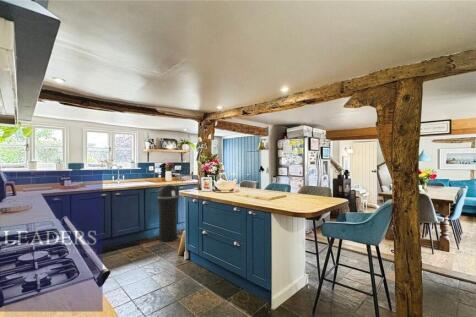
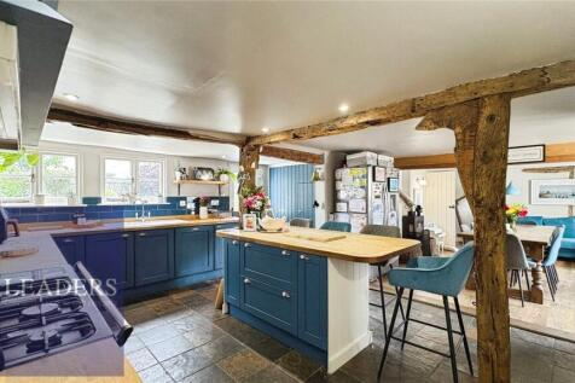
- trash can (168, 211)
